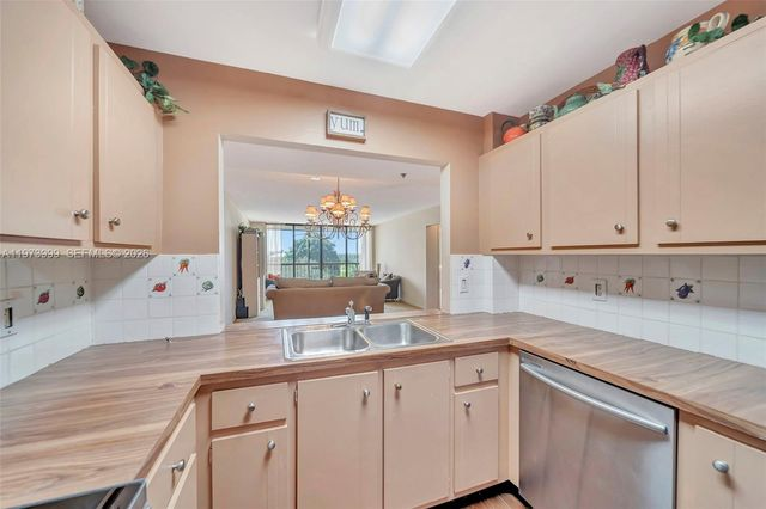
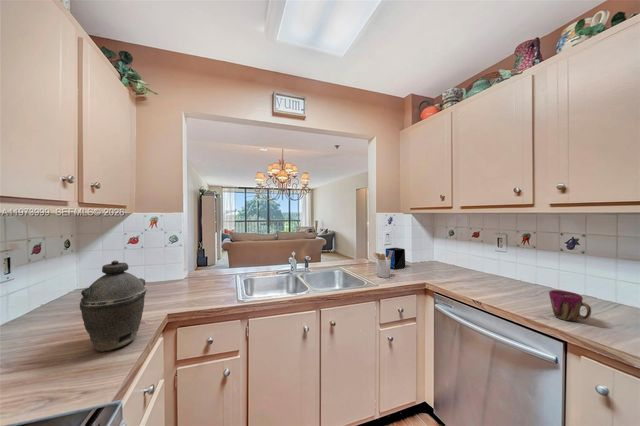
+ cup (569, 306)
+ kettle (115, 301)
+ speaker (395, 258)
+ utensil holder (382, 263)
